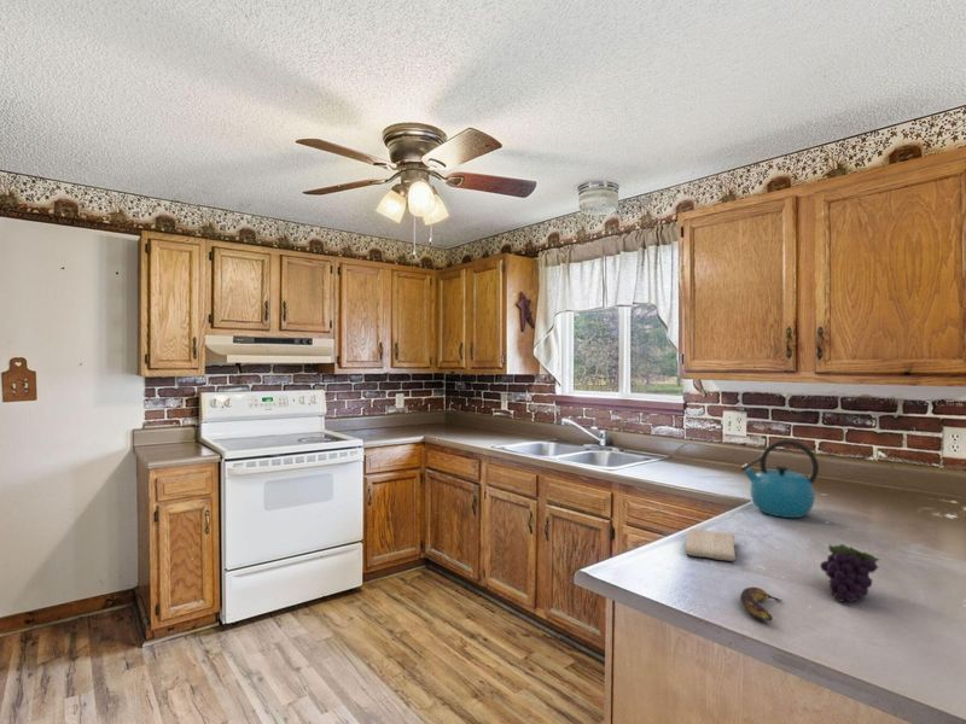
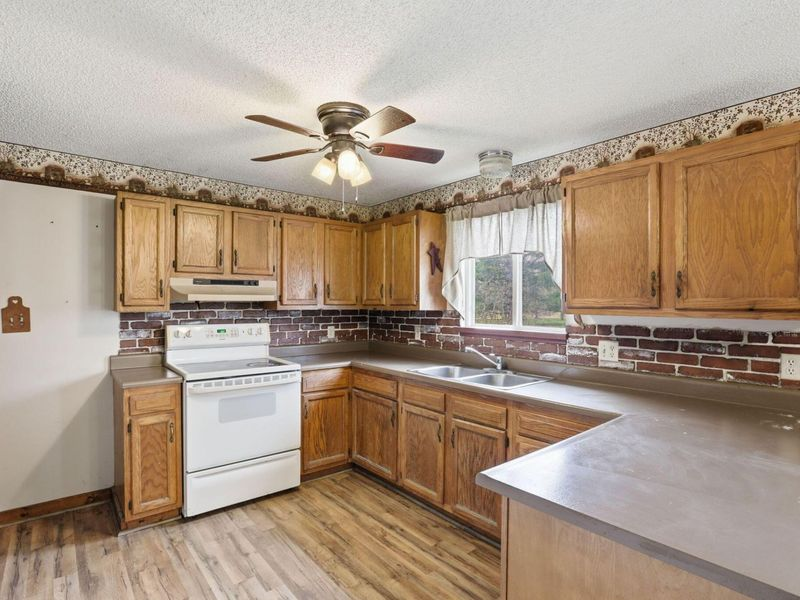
- kettle (778, 475)
- washcloth (710, 543)
- banana (761, 600)
- fruit (851, 570)
